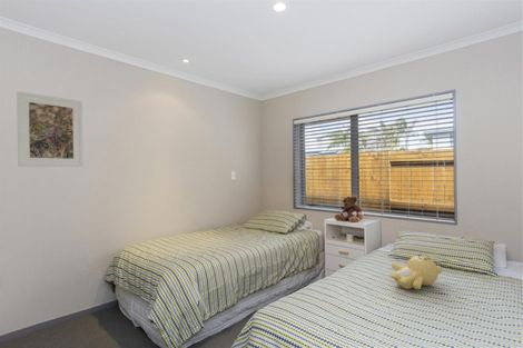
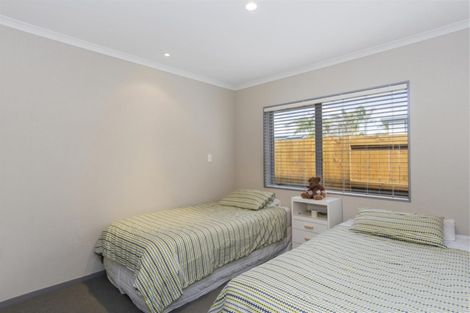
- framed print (51, 131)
- teddy bear (413, 270)
